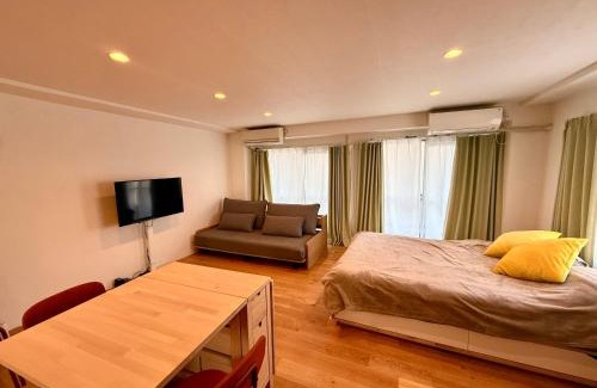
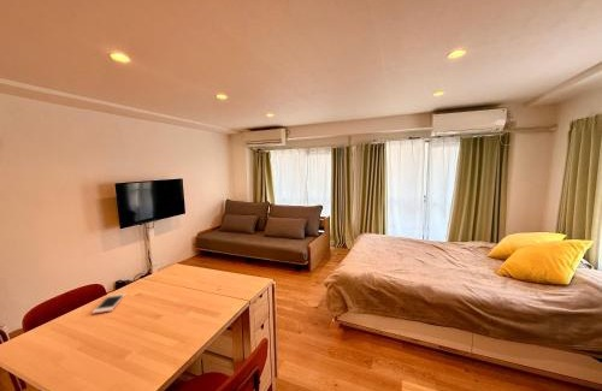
+ cell phone (110, 302)
